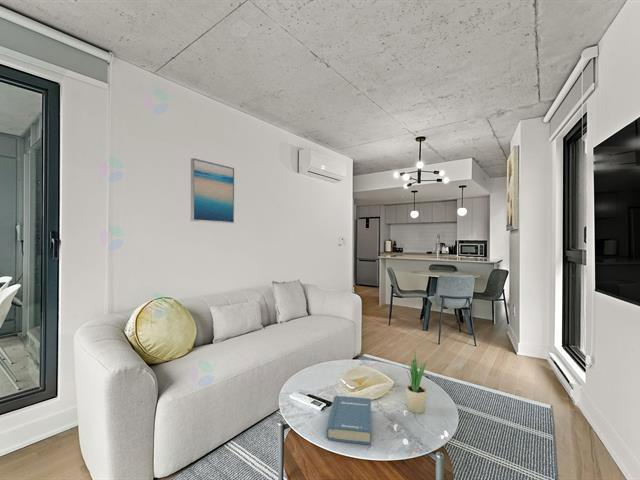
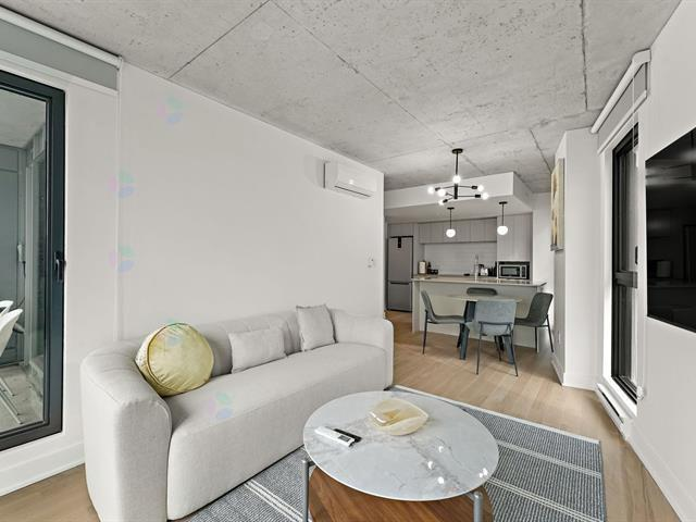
- potted plant (416, 380)
- hardback book (350, 417)
- wall art (213, 192)
